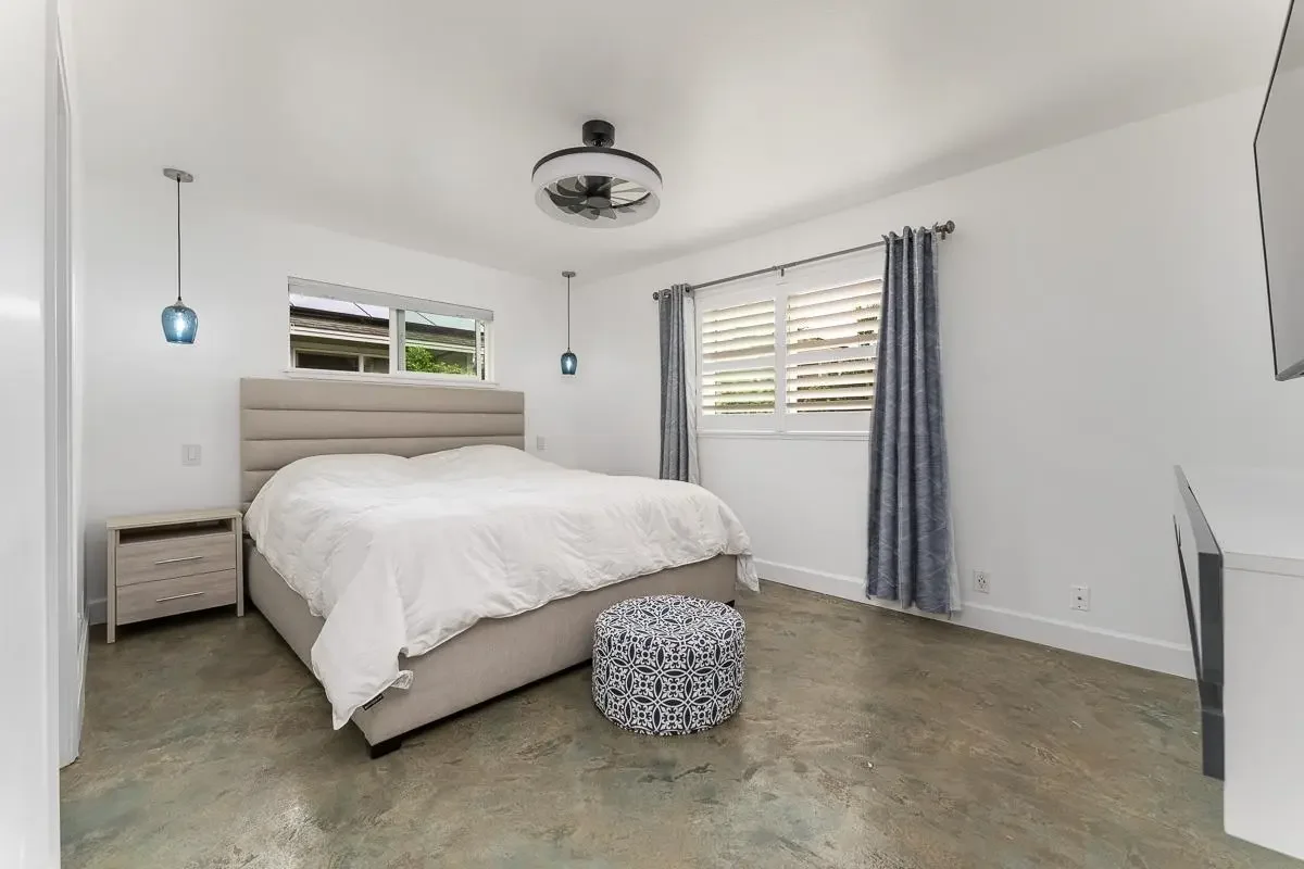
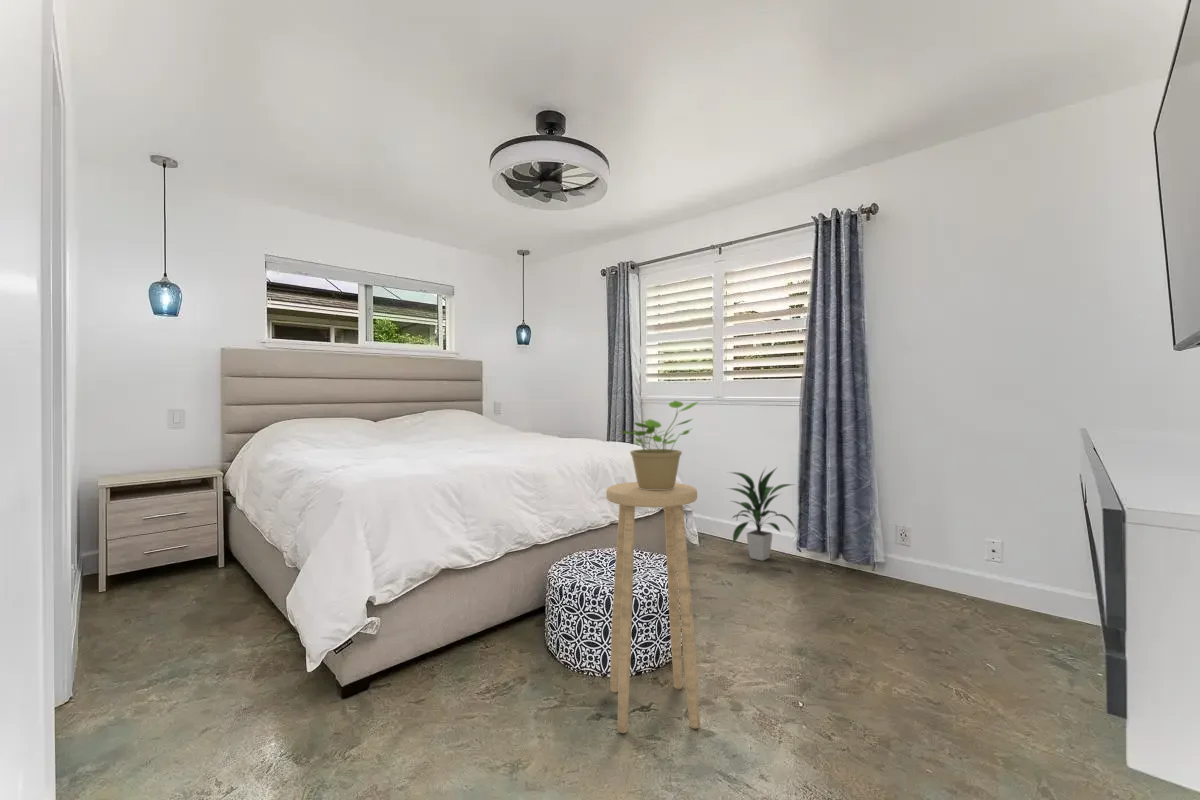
+ stool (668, 595)
+ indoor plant (755, 511)
+ potted plant (656, 444)
